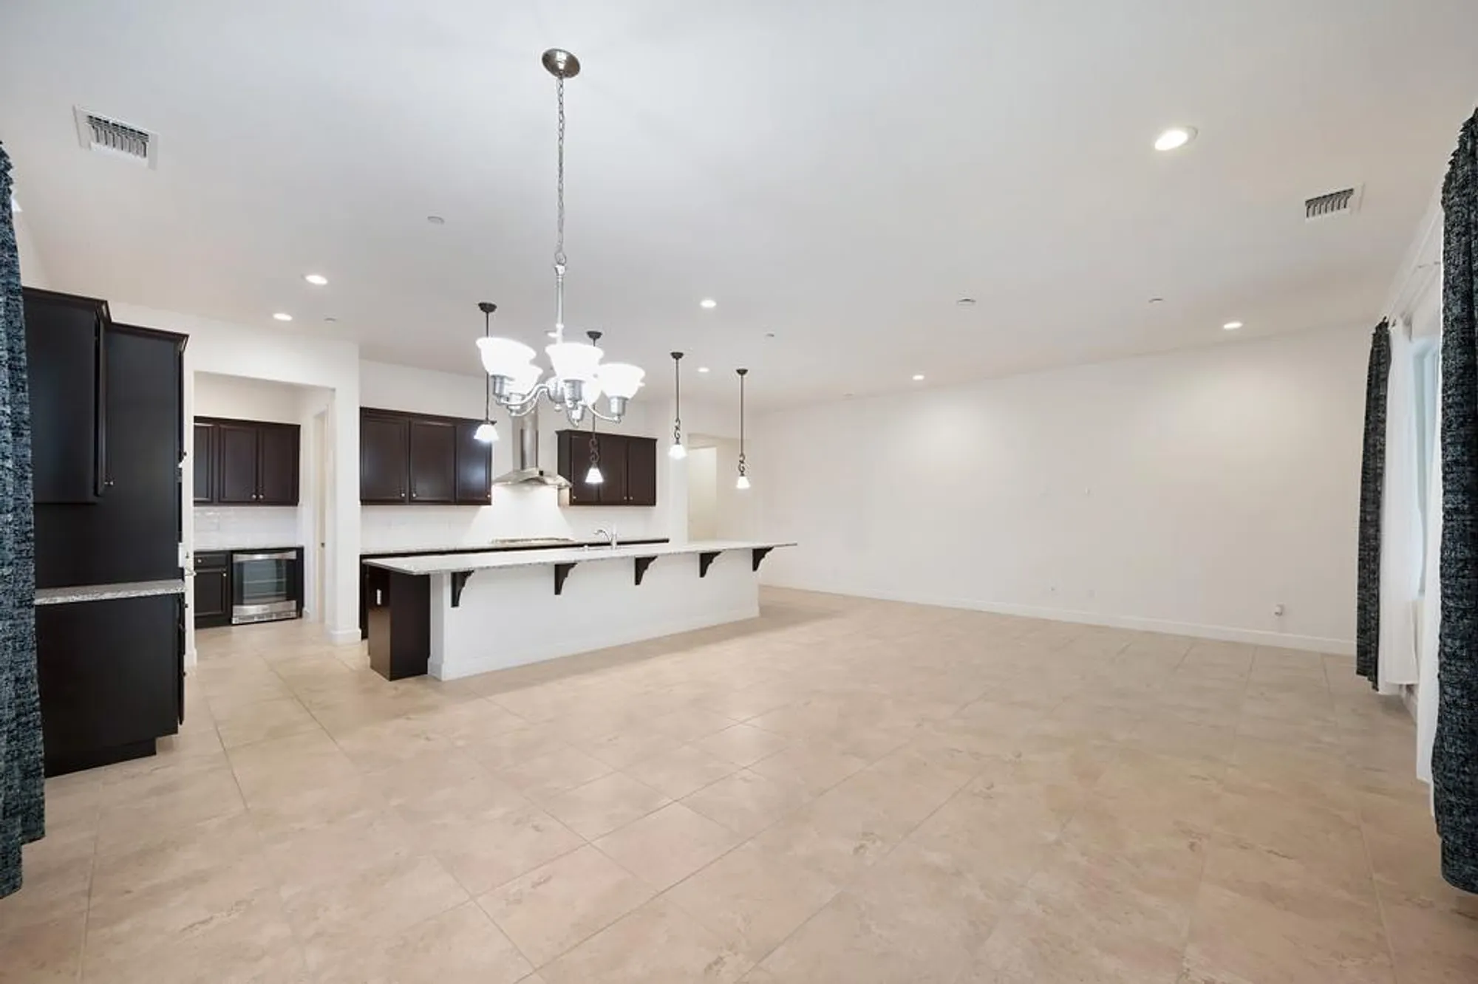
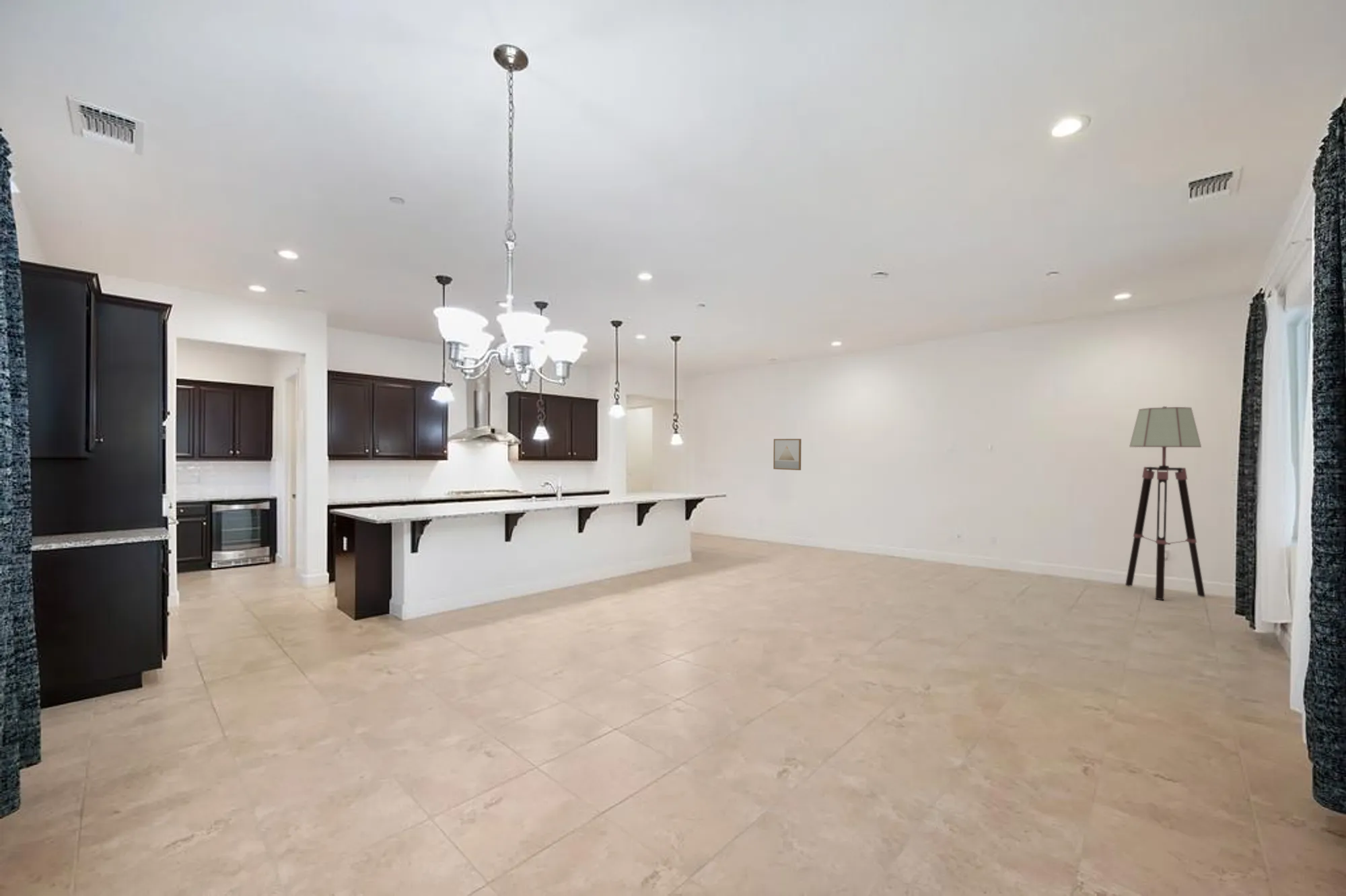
+ wall art (787, 454)
+ floor lamp (1164, 500)
